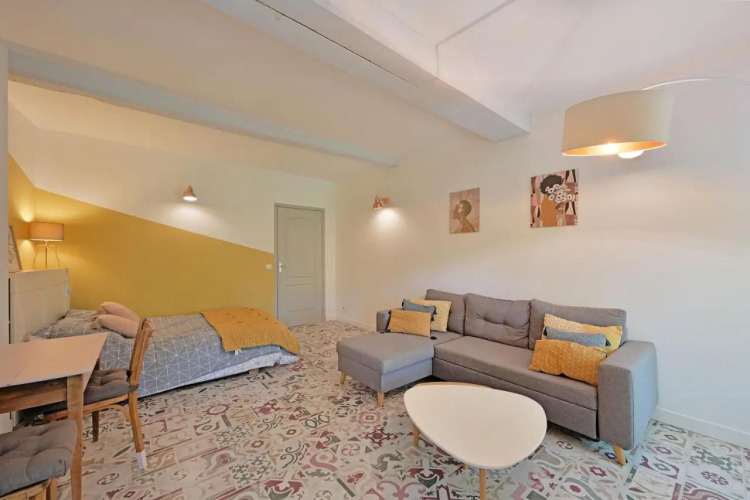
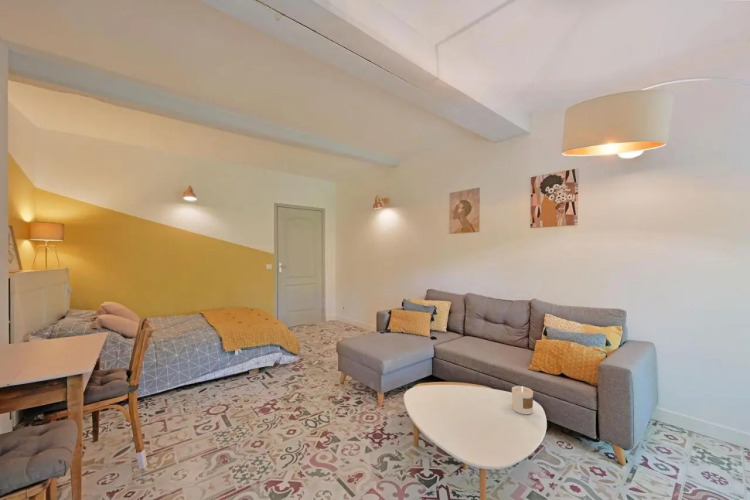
+ candle (522, 398)
